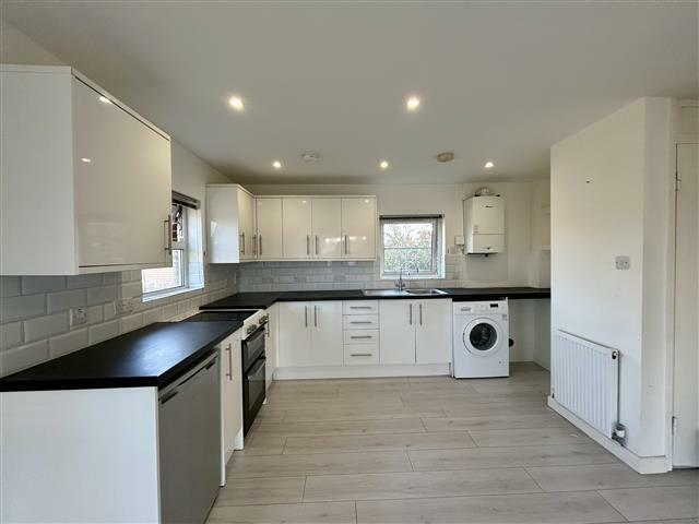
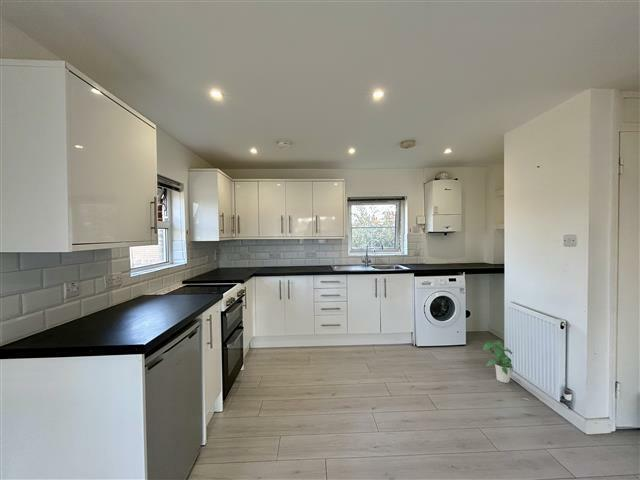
+ potted plant (499, 361)
